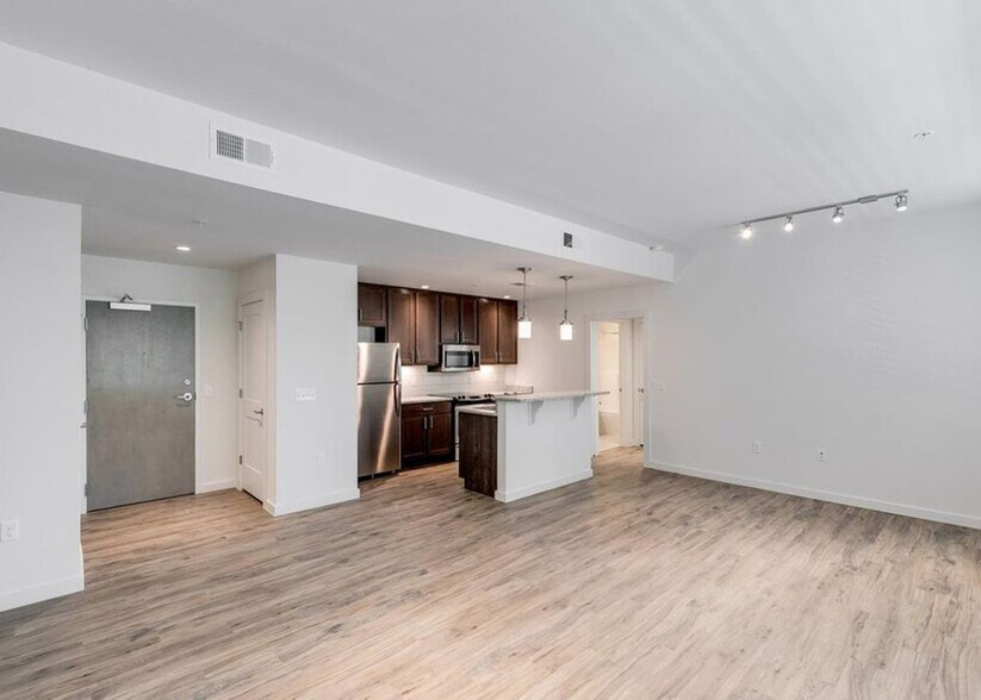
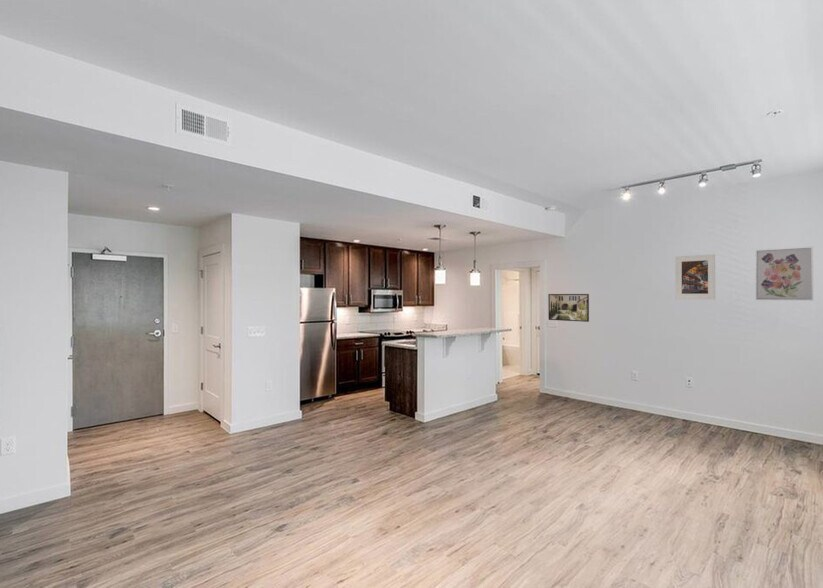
+ wall art (783, 274)
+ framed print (568, 307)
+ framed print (694, 277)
